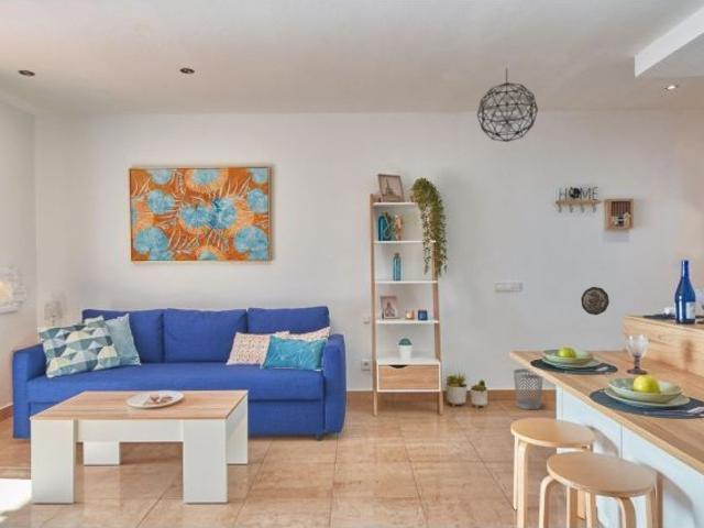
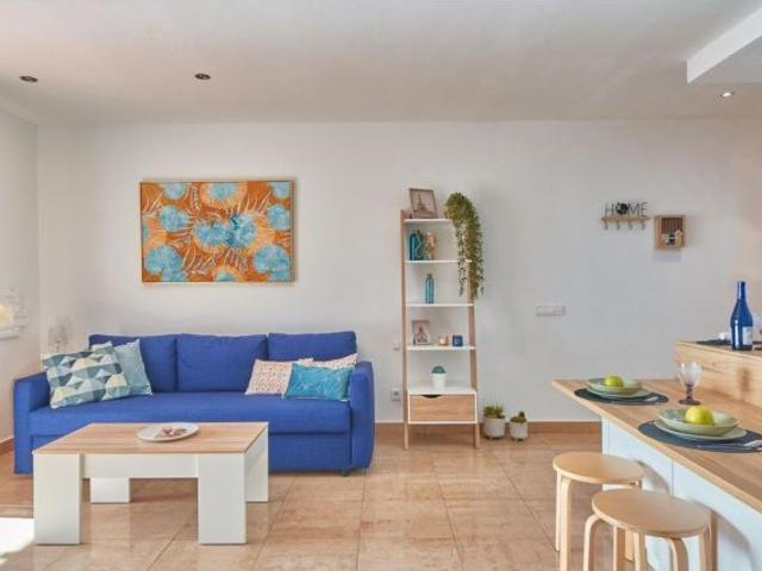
- pendant light (506, 105)
- wastebasket (528, 388)
- decorative plate (594, 300)
